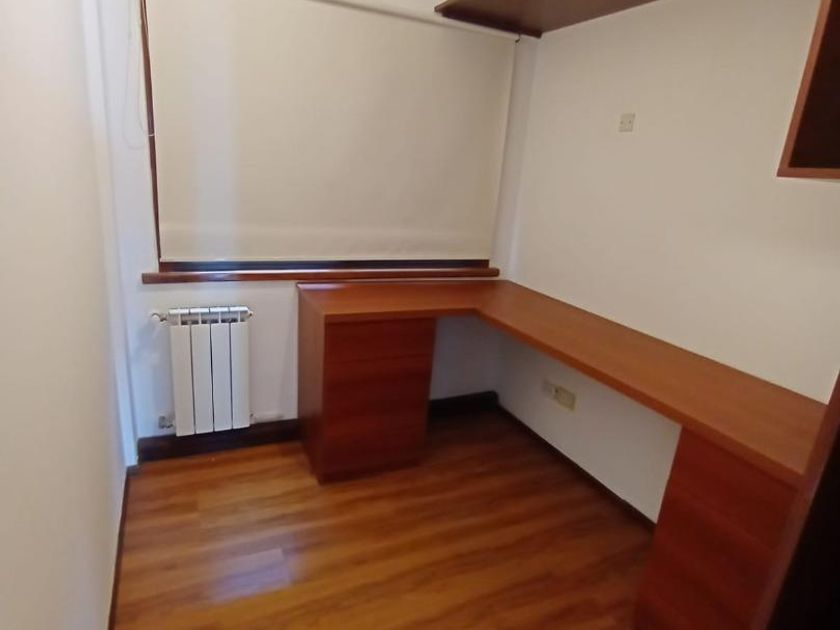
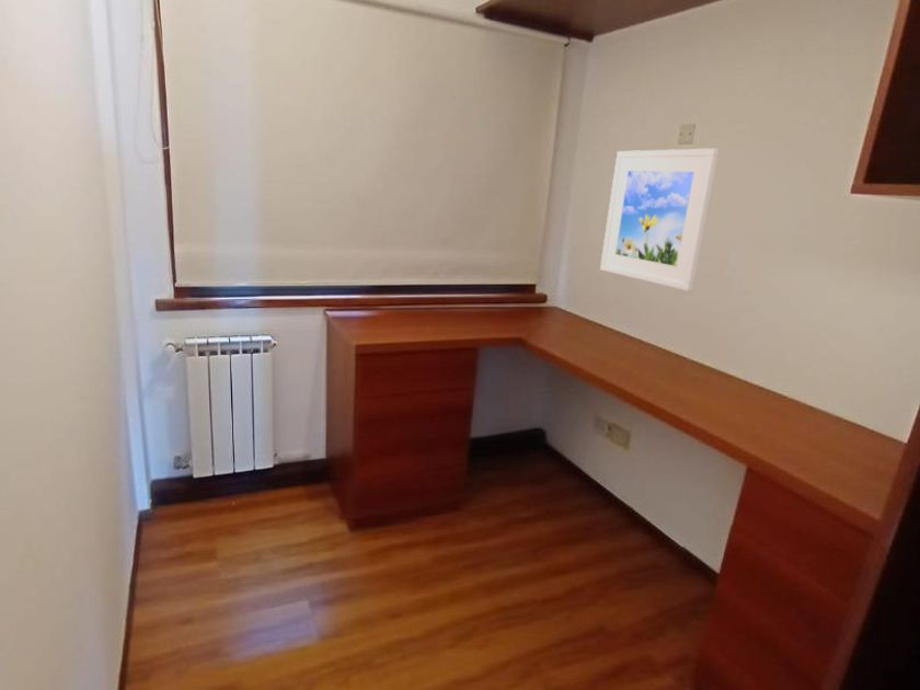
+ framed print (652, 216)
